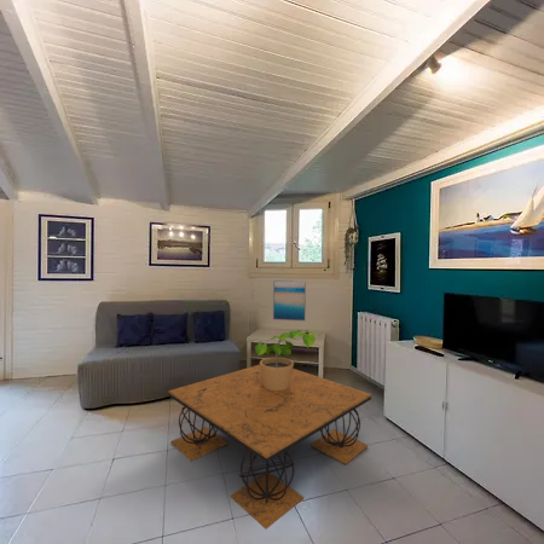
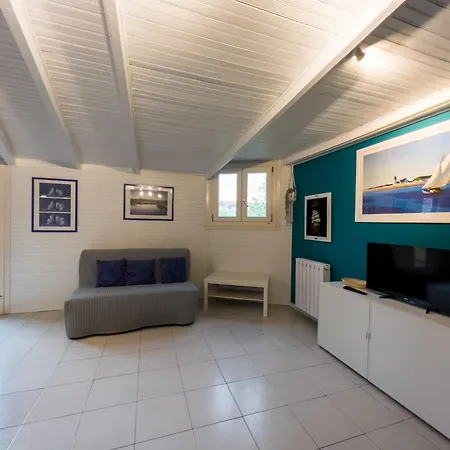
- coffee table (268, 418)
- potted plant (284, 359)
- wall art (289, 300)
